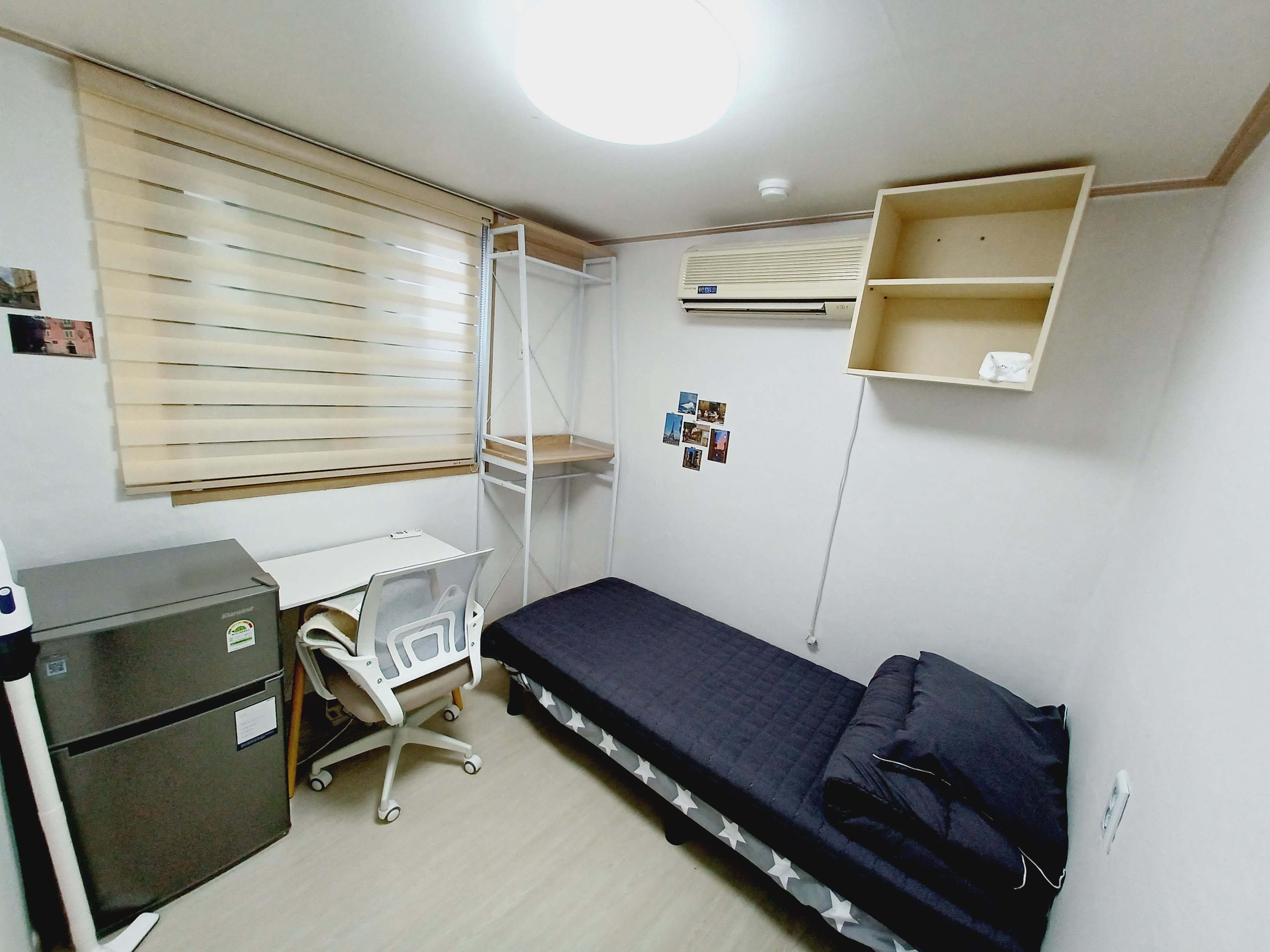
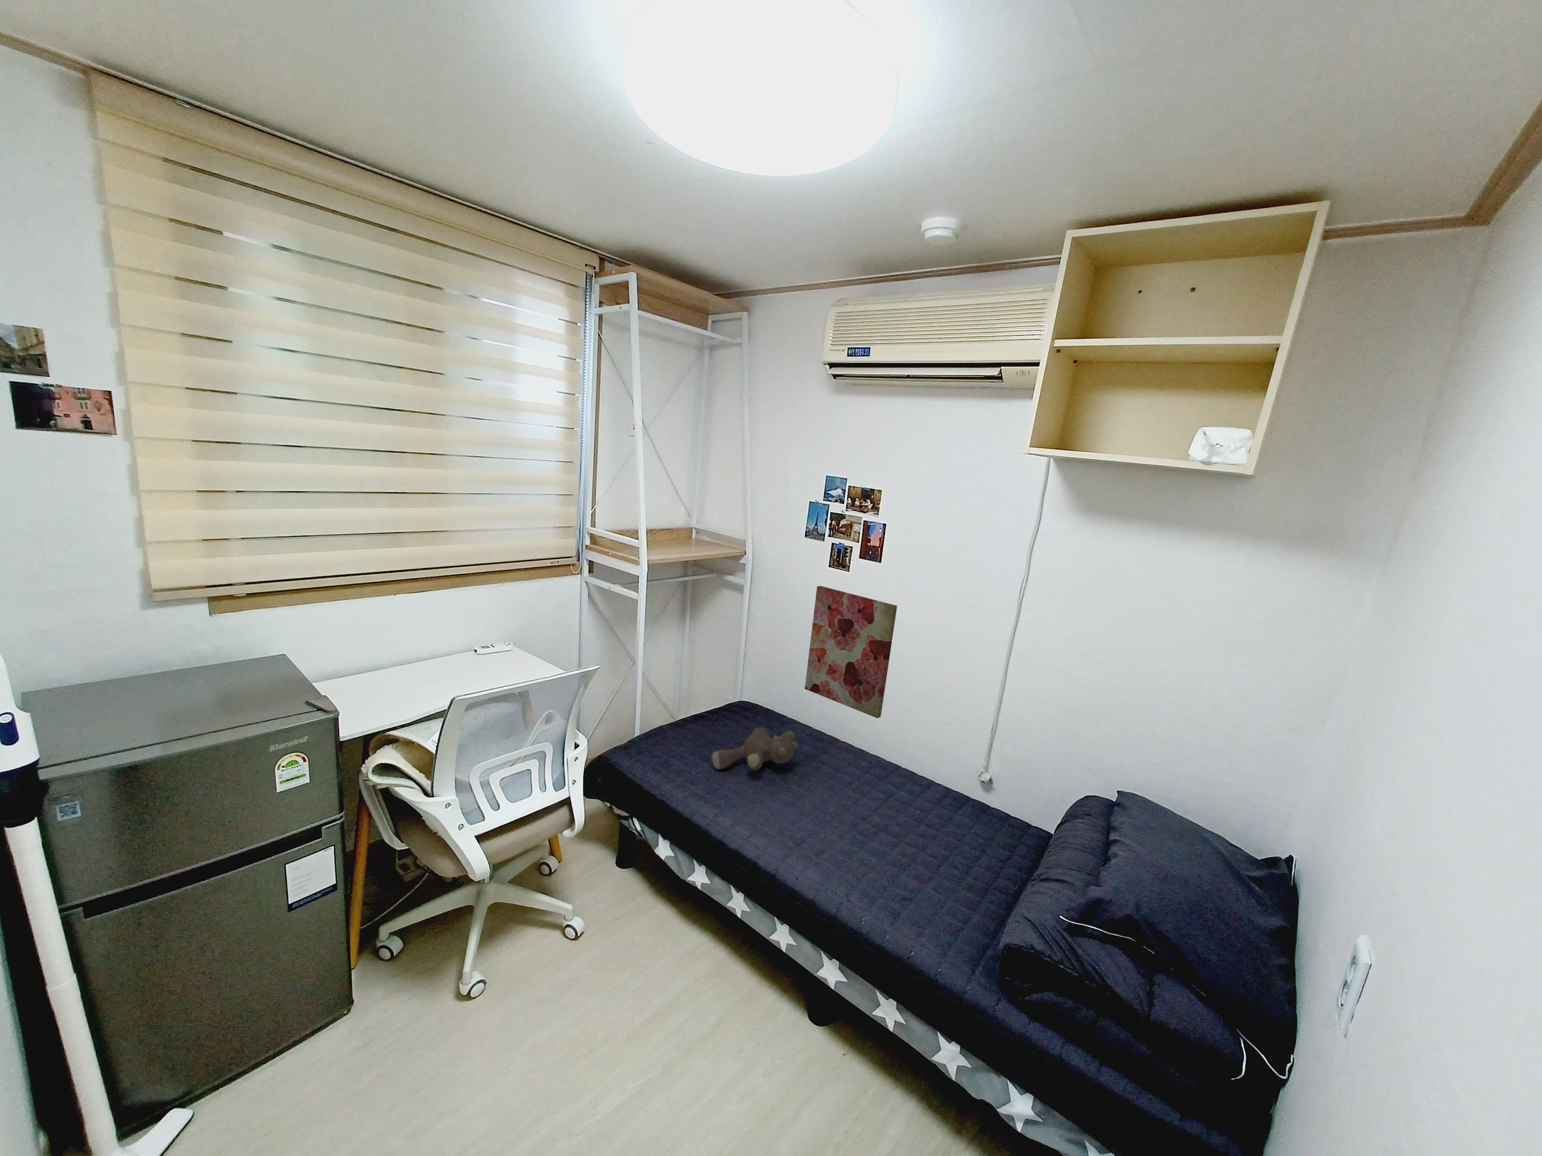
+ wall art (847, 650)
+ stuffed bear (761, 746)
